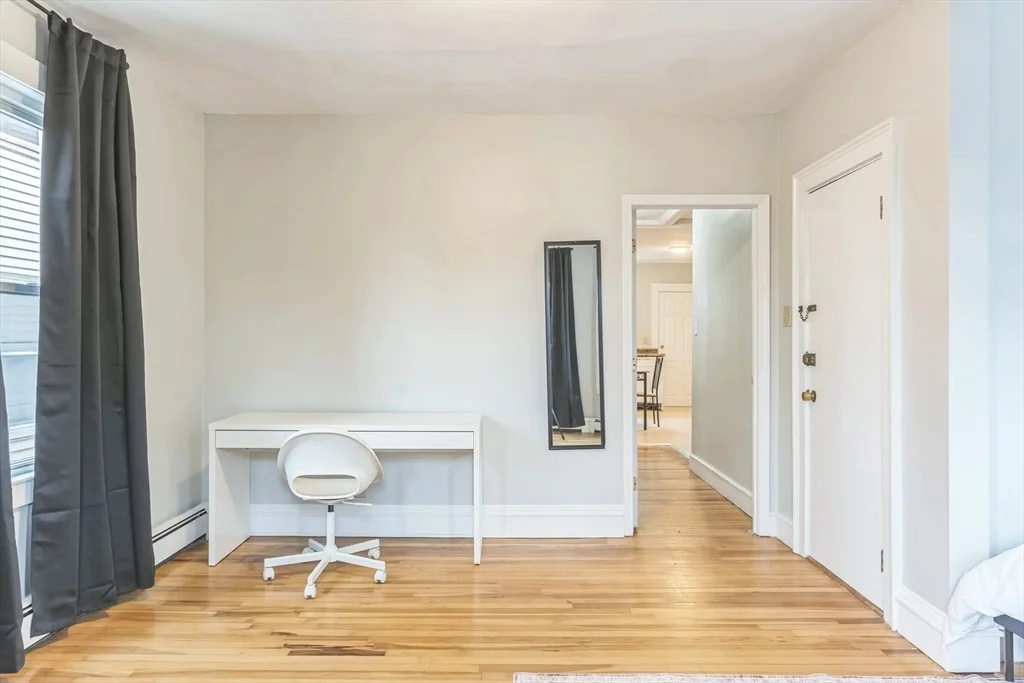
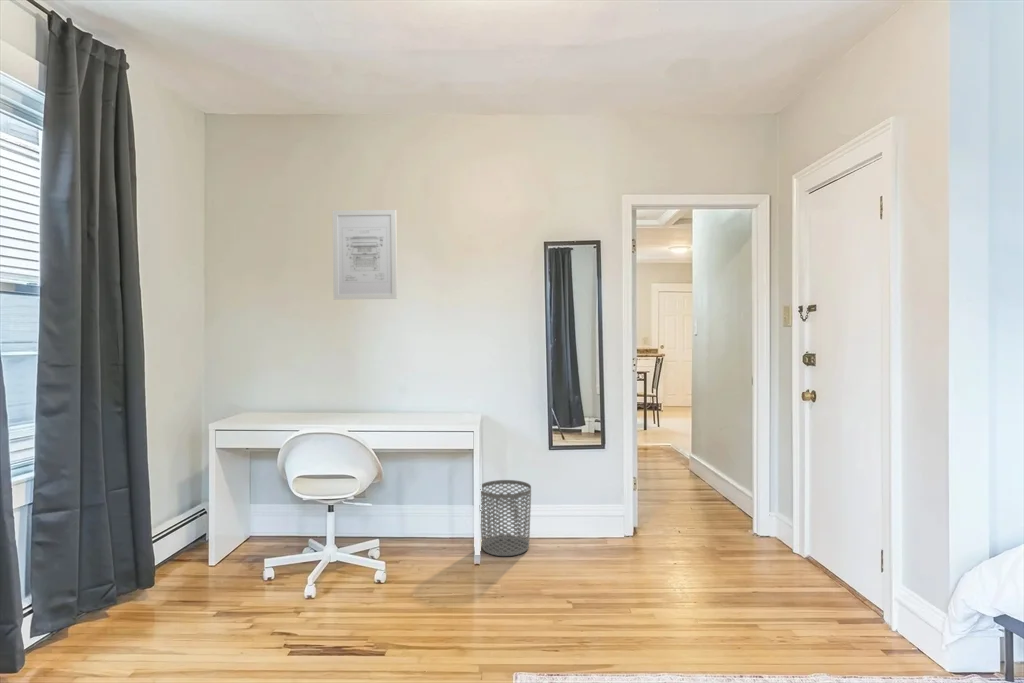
+ wall art (364, 254)
+ waste bin (505, 518)
